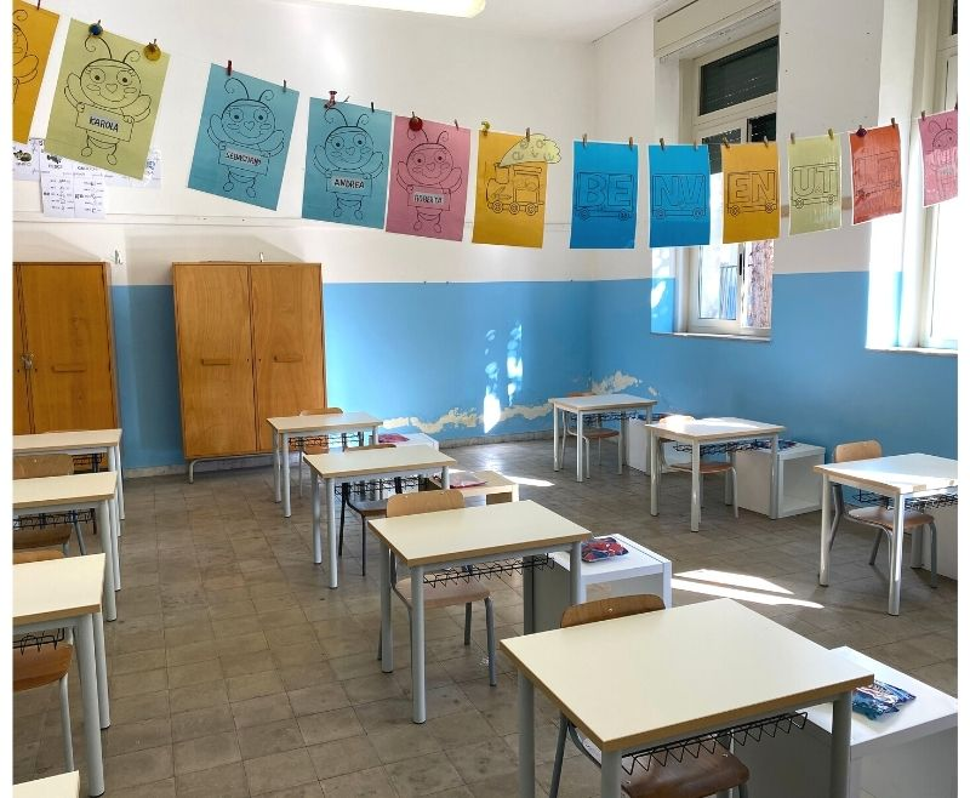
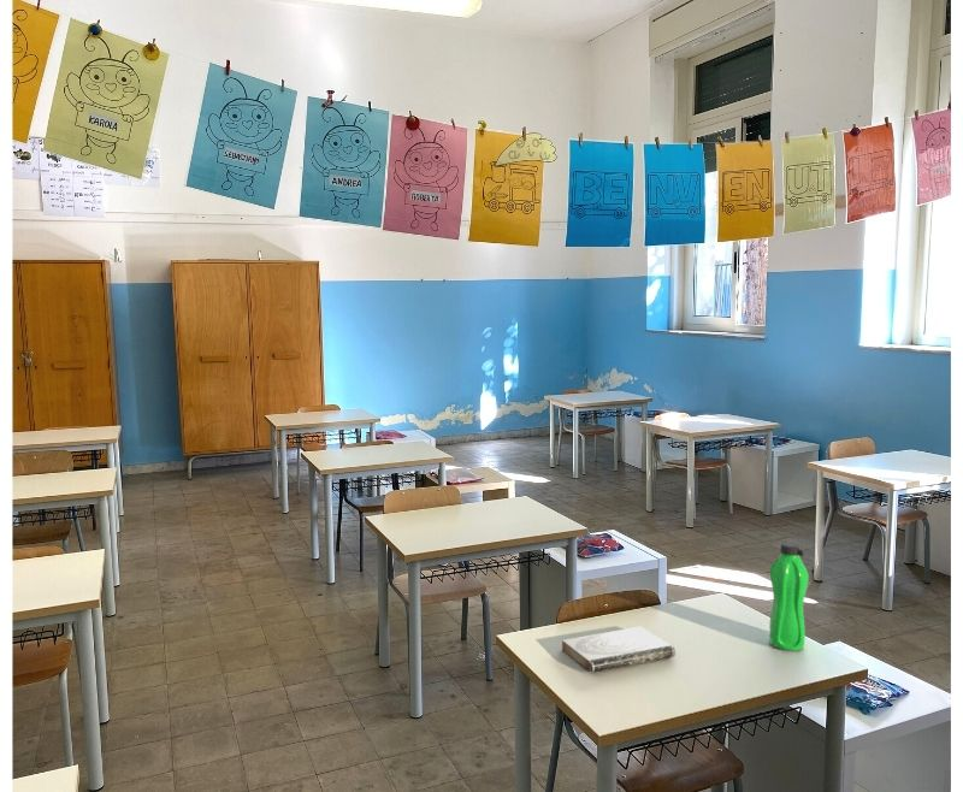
+ book (618, 649)
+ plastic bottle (787, 595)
